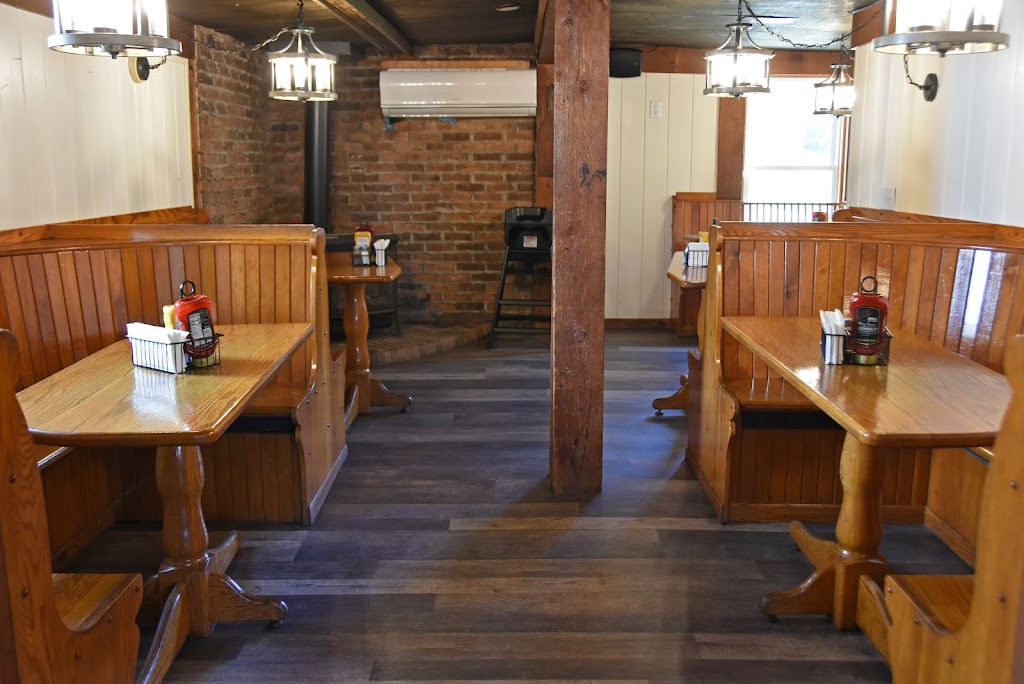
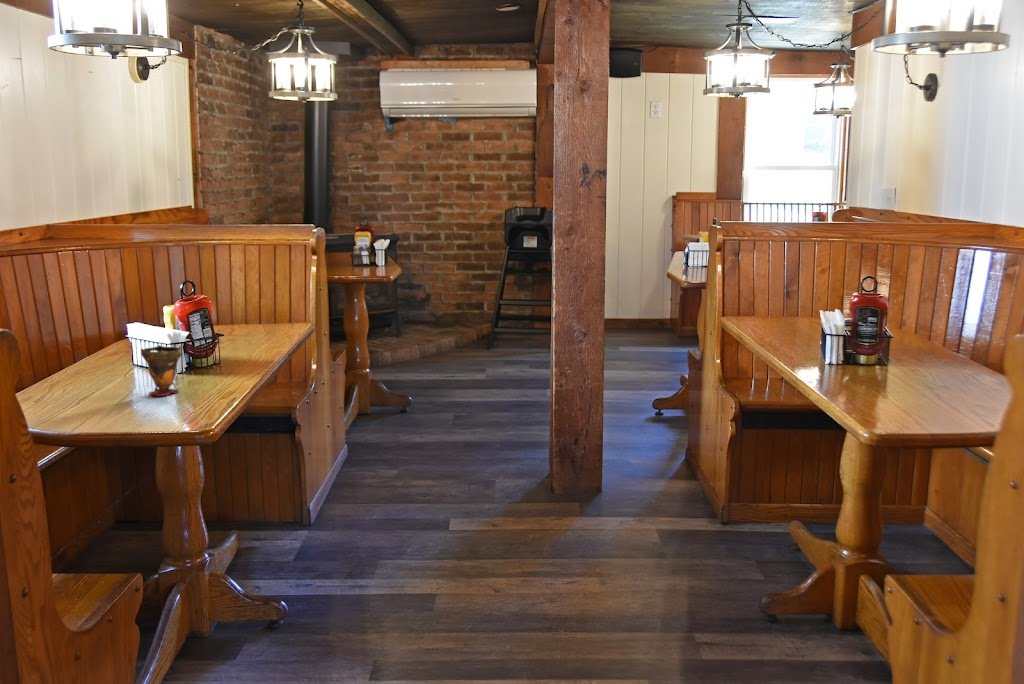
+ cup (162, 370)
